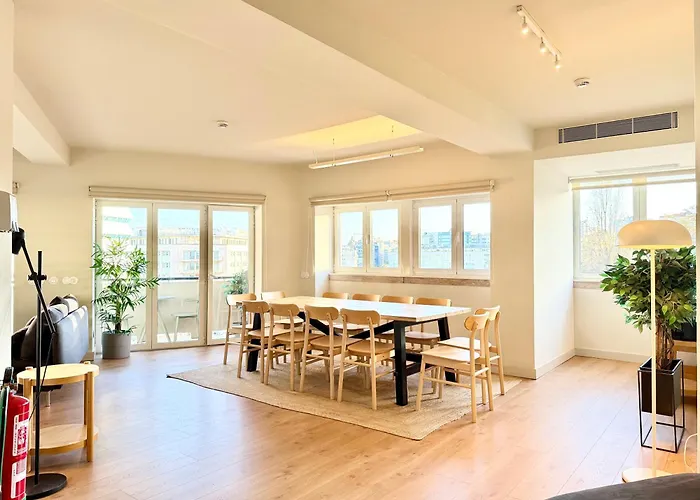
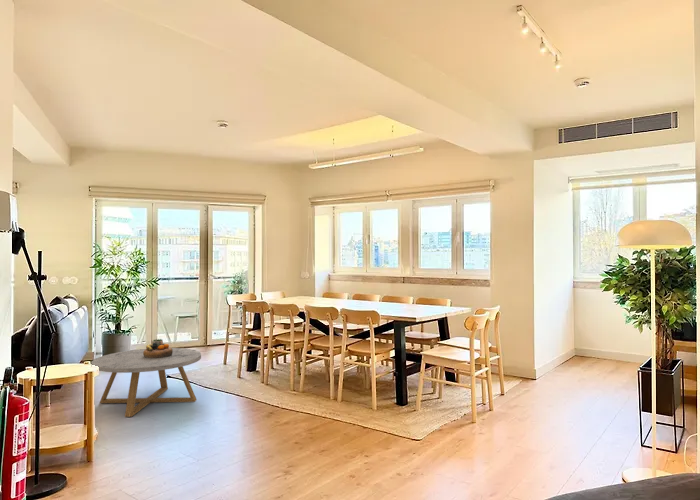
+ coffee table (148, 371)
+ decorative bowl (158, 347)
